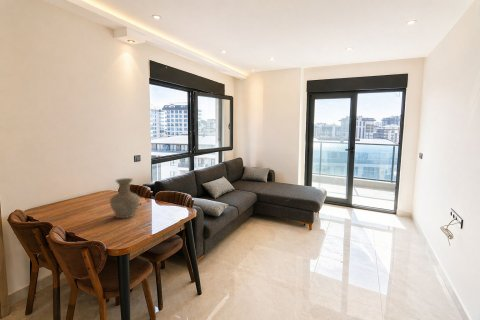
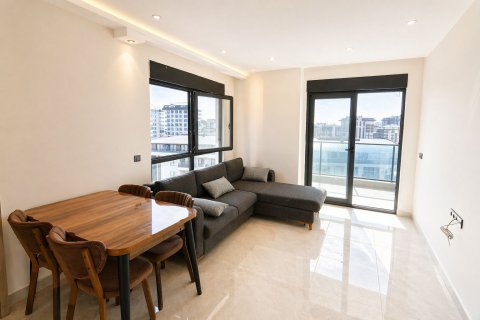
- vase (124, 197)
